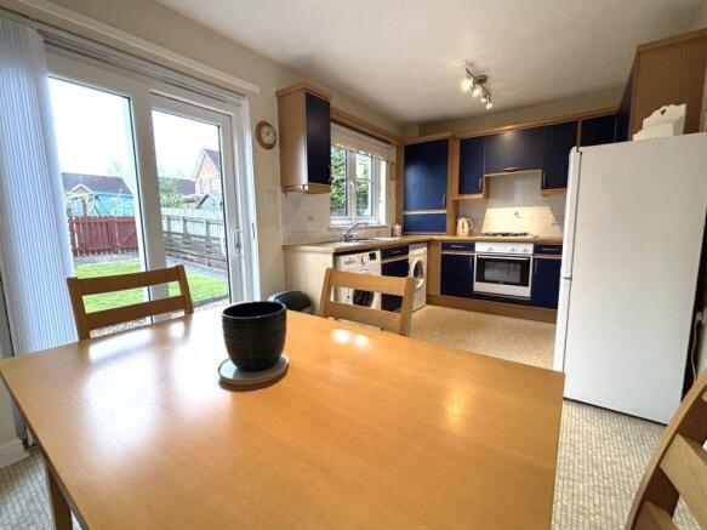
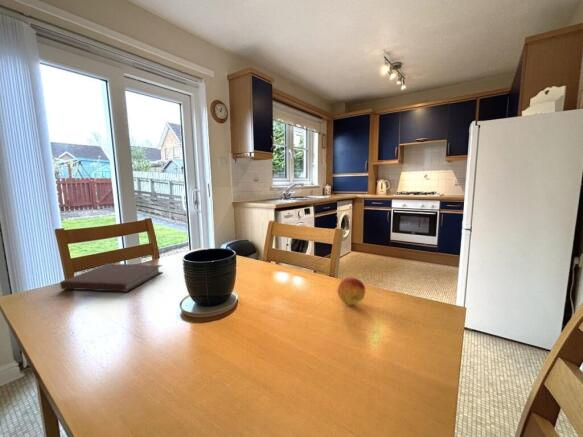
+ notebook (116, 276)
+ fruit (350, 290)
